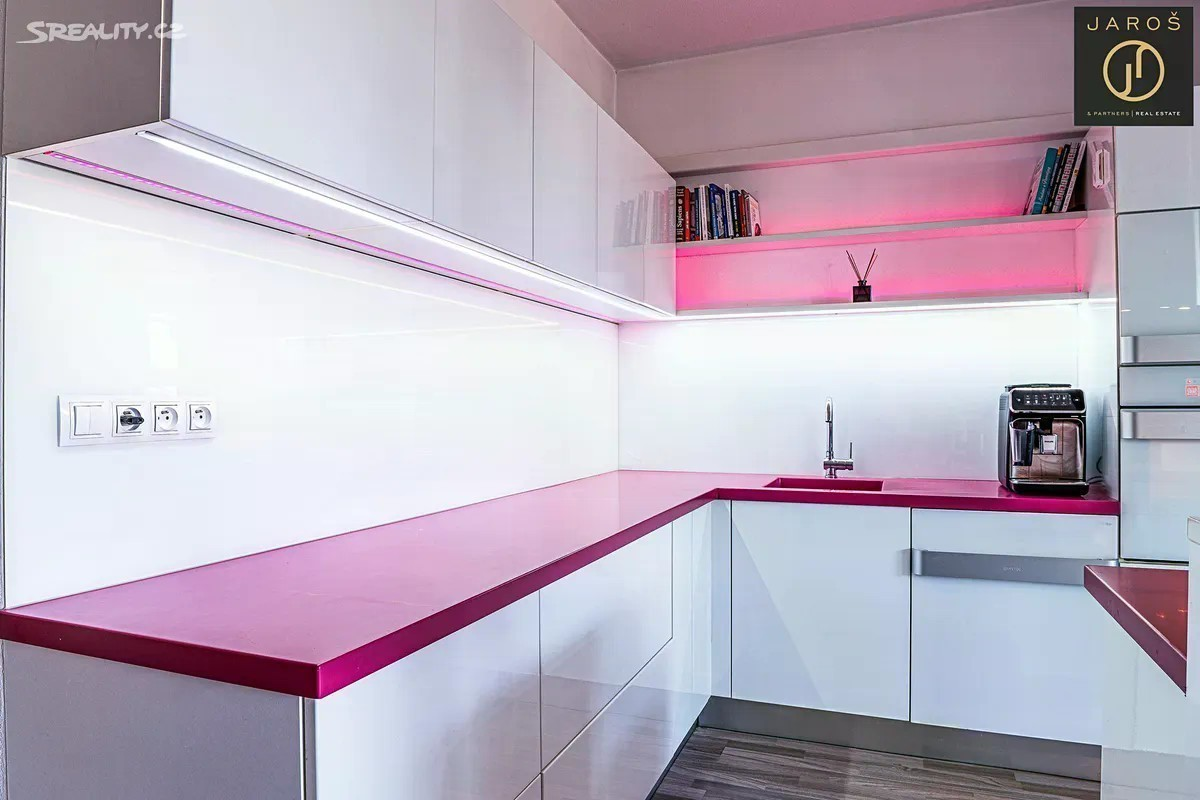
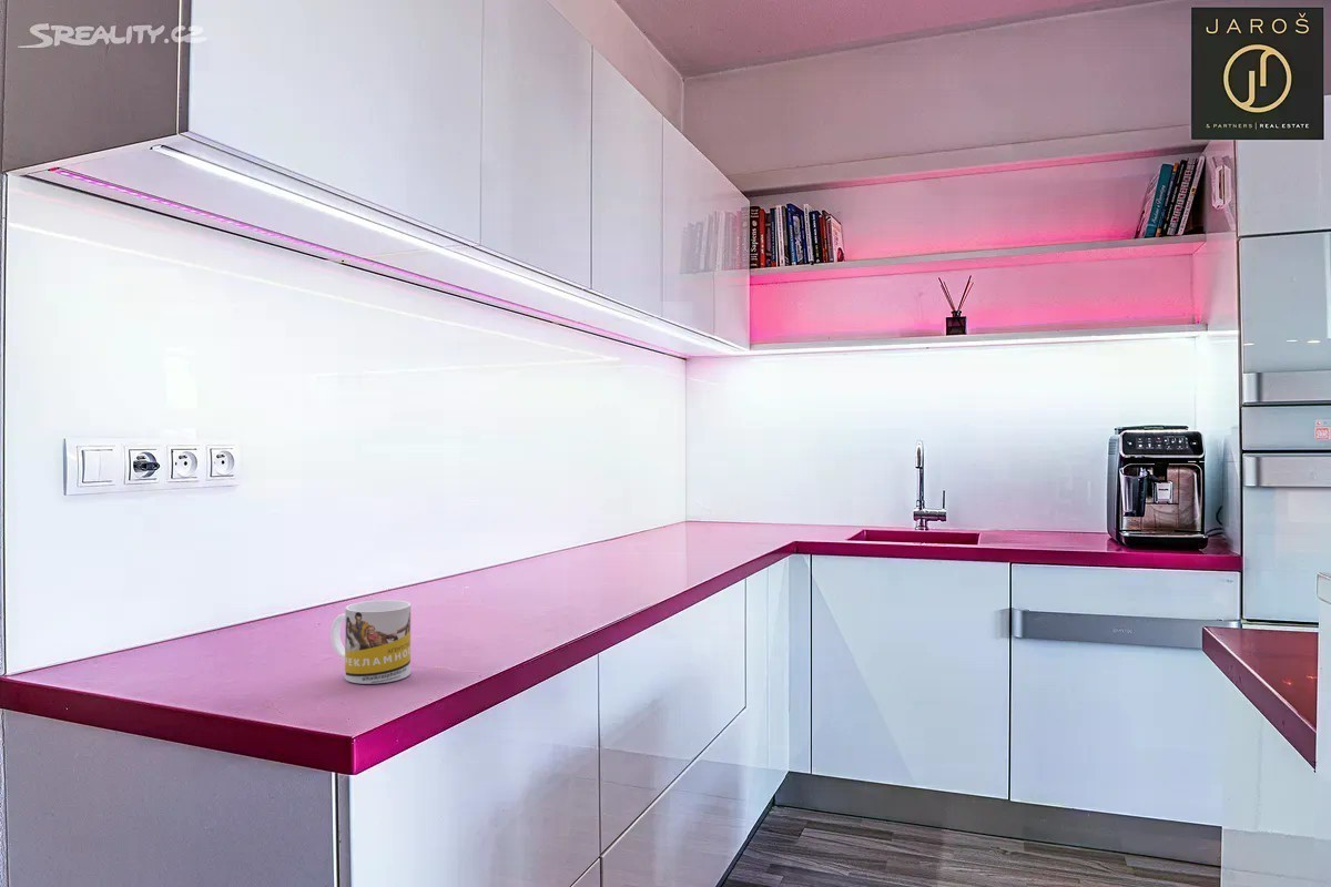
+ mug (368, 639)
